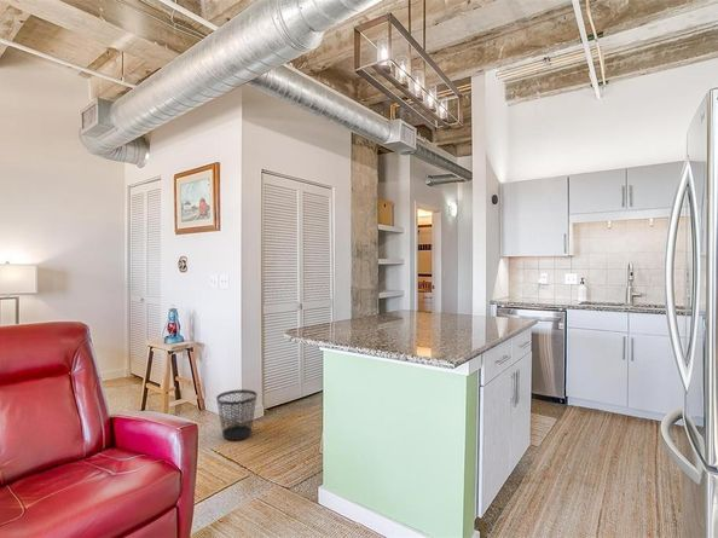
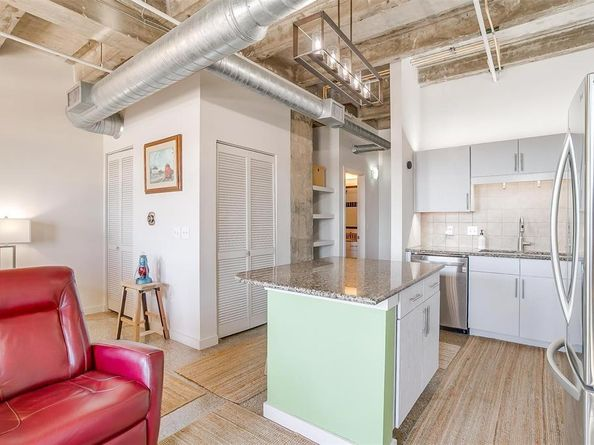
- wastebasket (236, 415)
